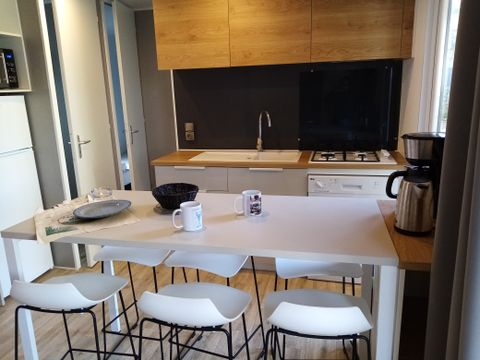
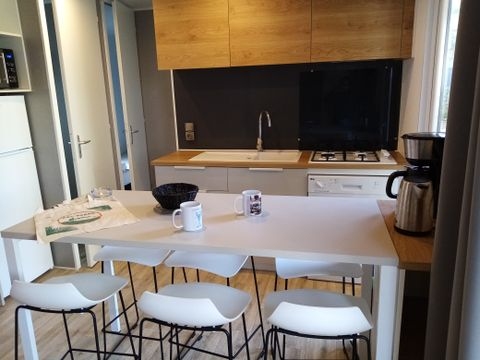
- plate (103, 209)
